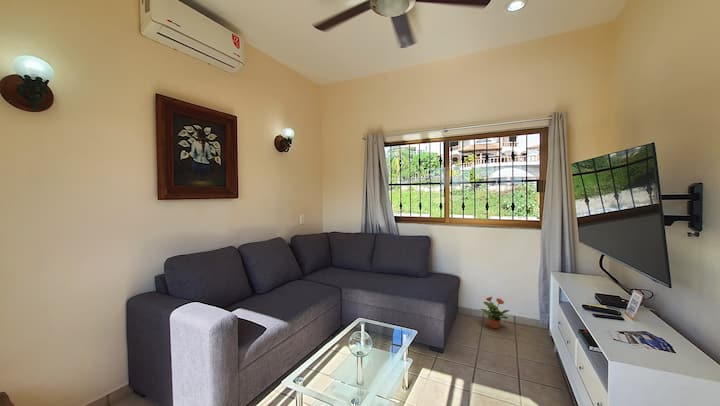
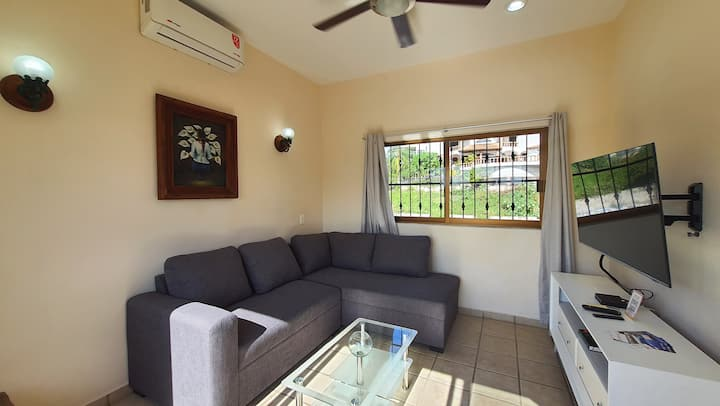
- potted plant (494, 311)
